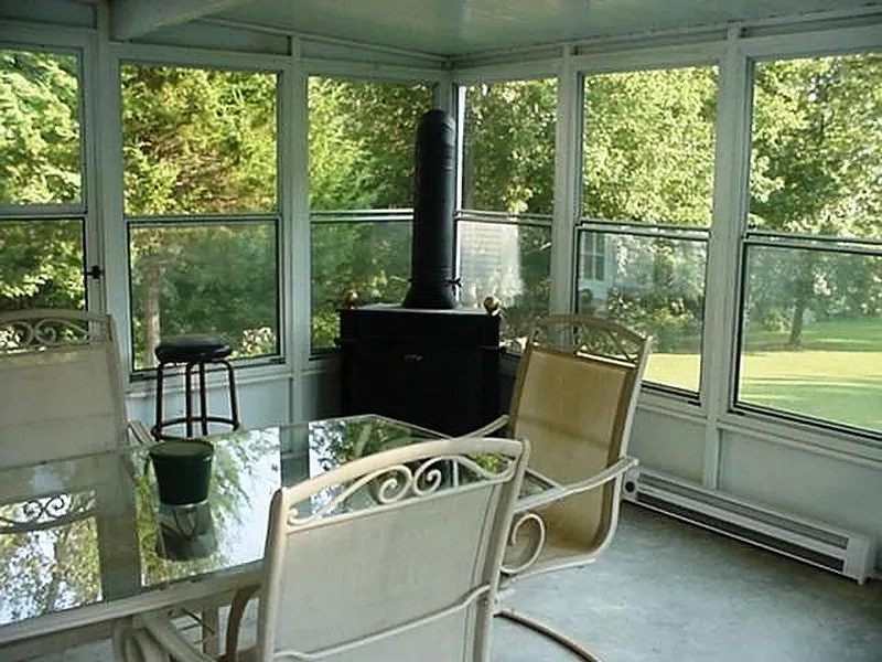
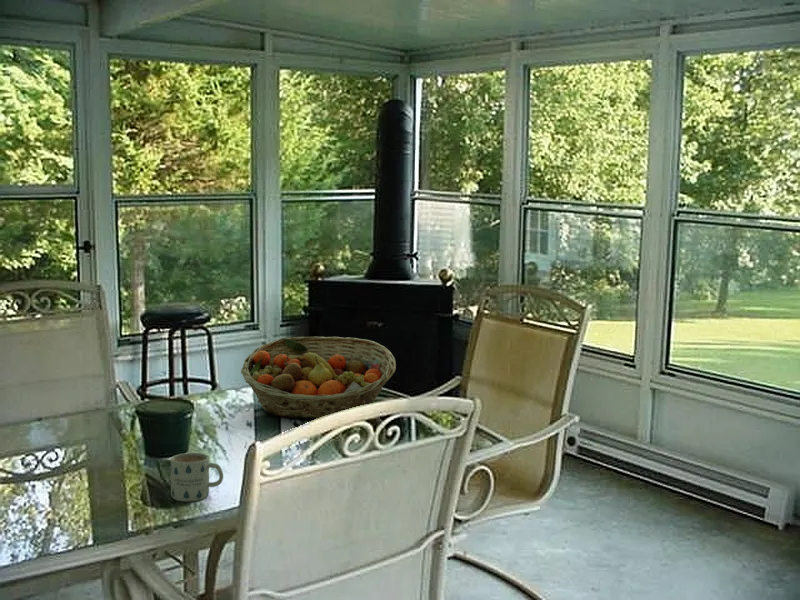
+ mug (197, 477)
+ fruit basket (318, 376)
